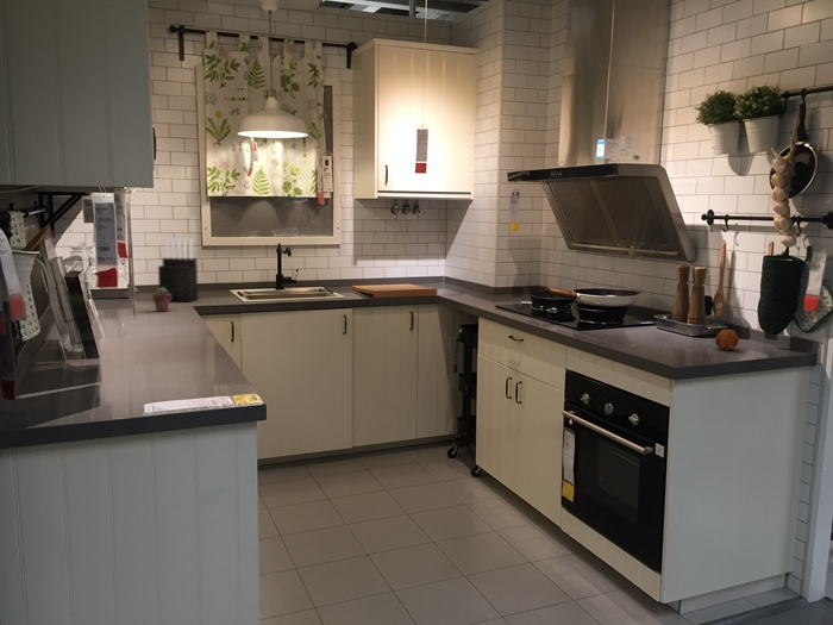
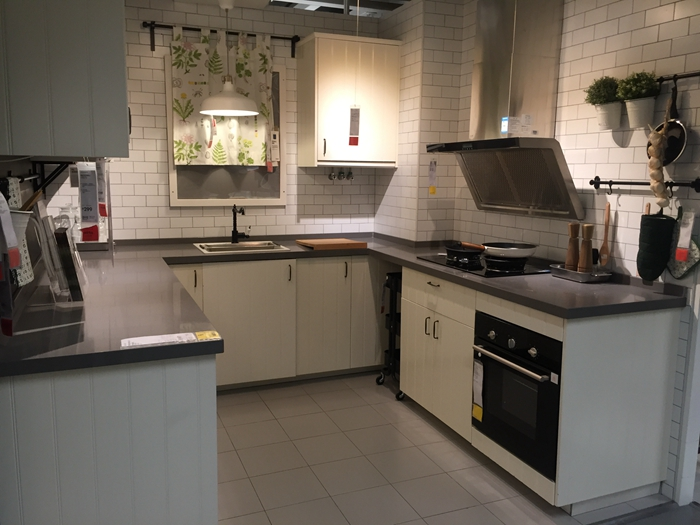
- potted succulent (162, 299)
- knife block (176, 269)
- fruit (727, 338)
